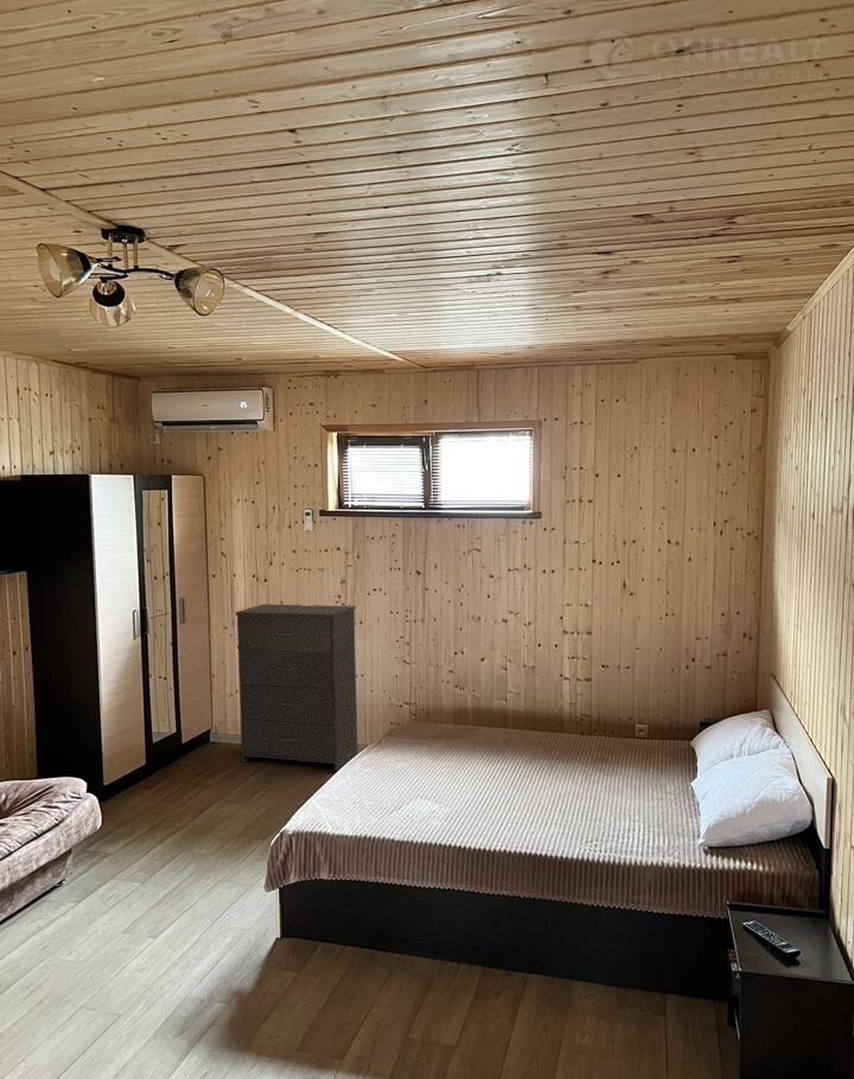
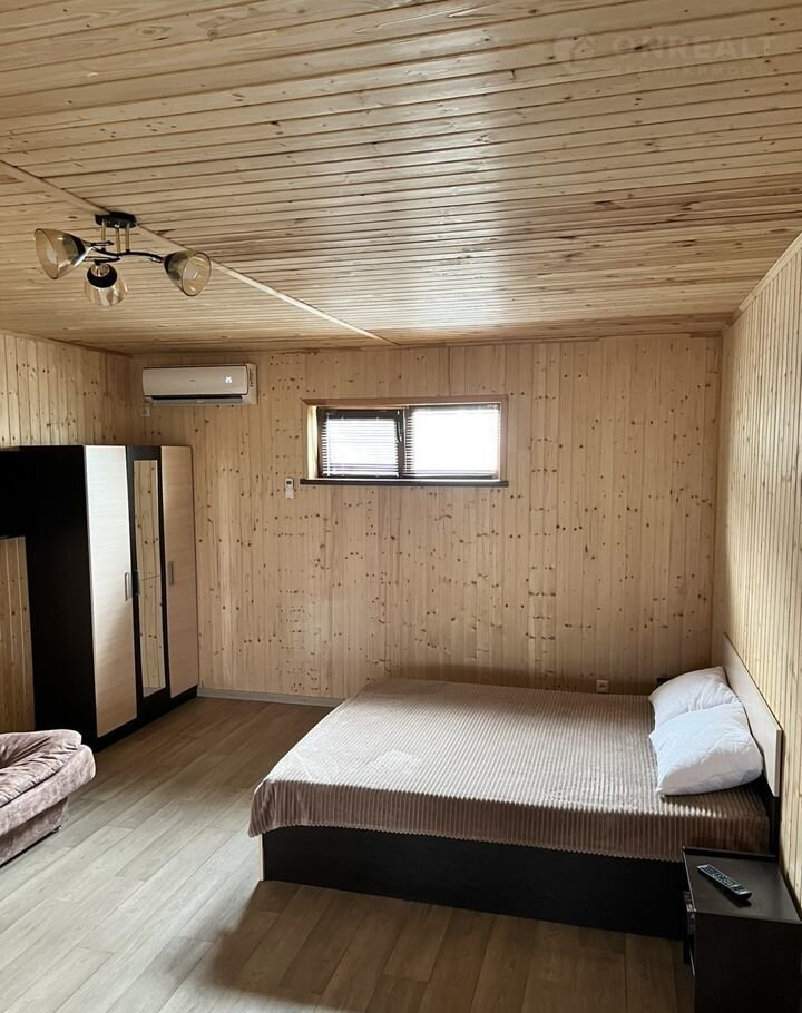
- dresser (298, 683)
